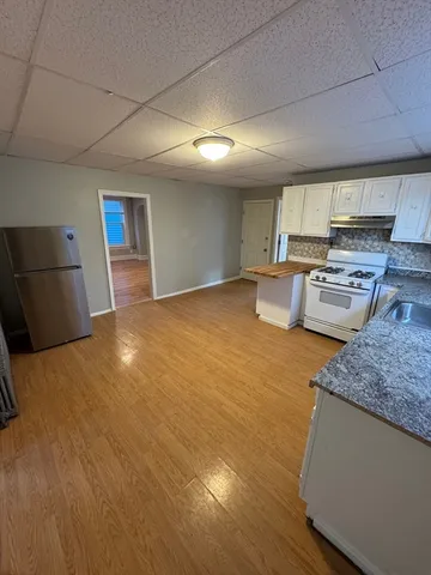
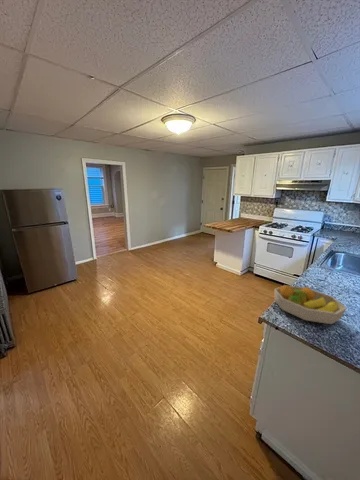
+ fruit bowl (306, 301)
